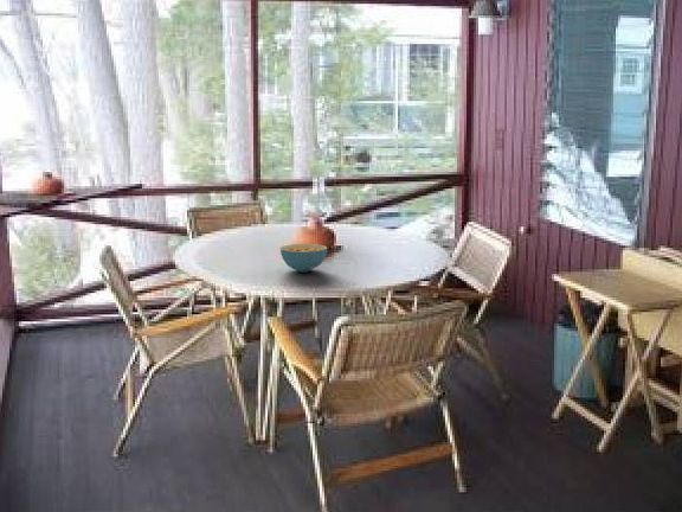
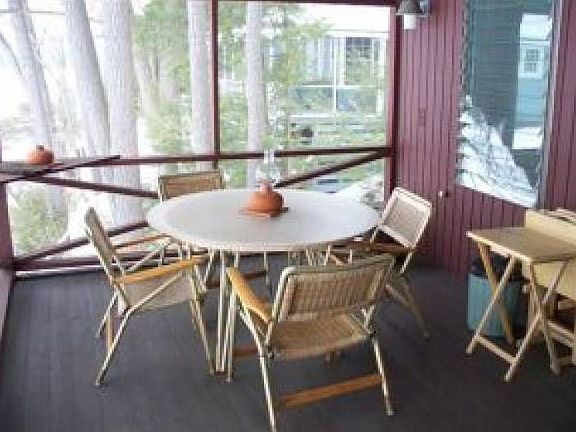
- cereal bowl (303, 258)
